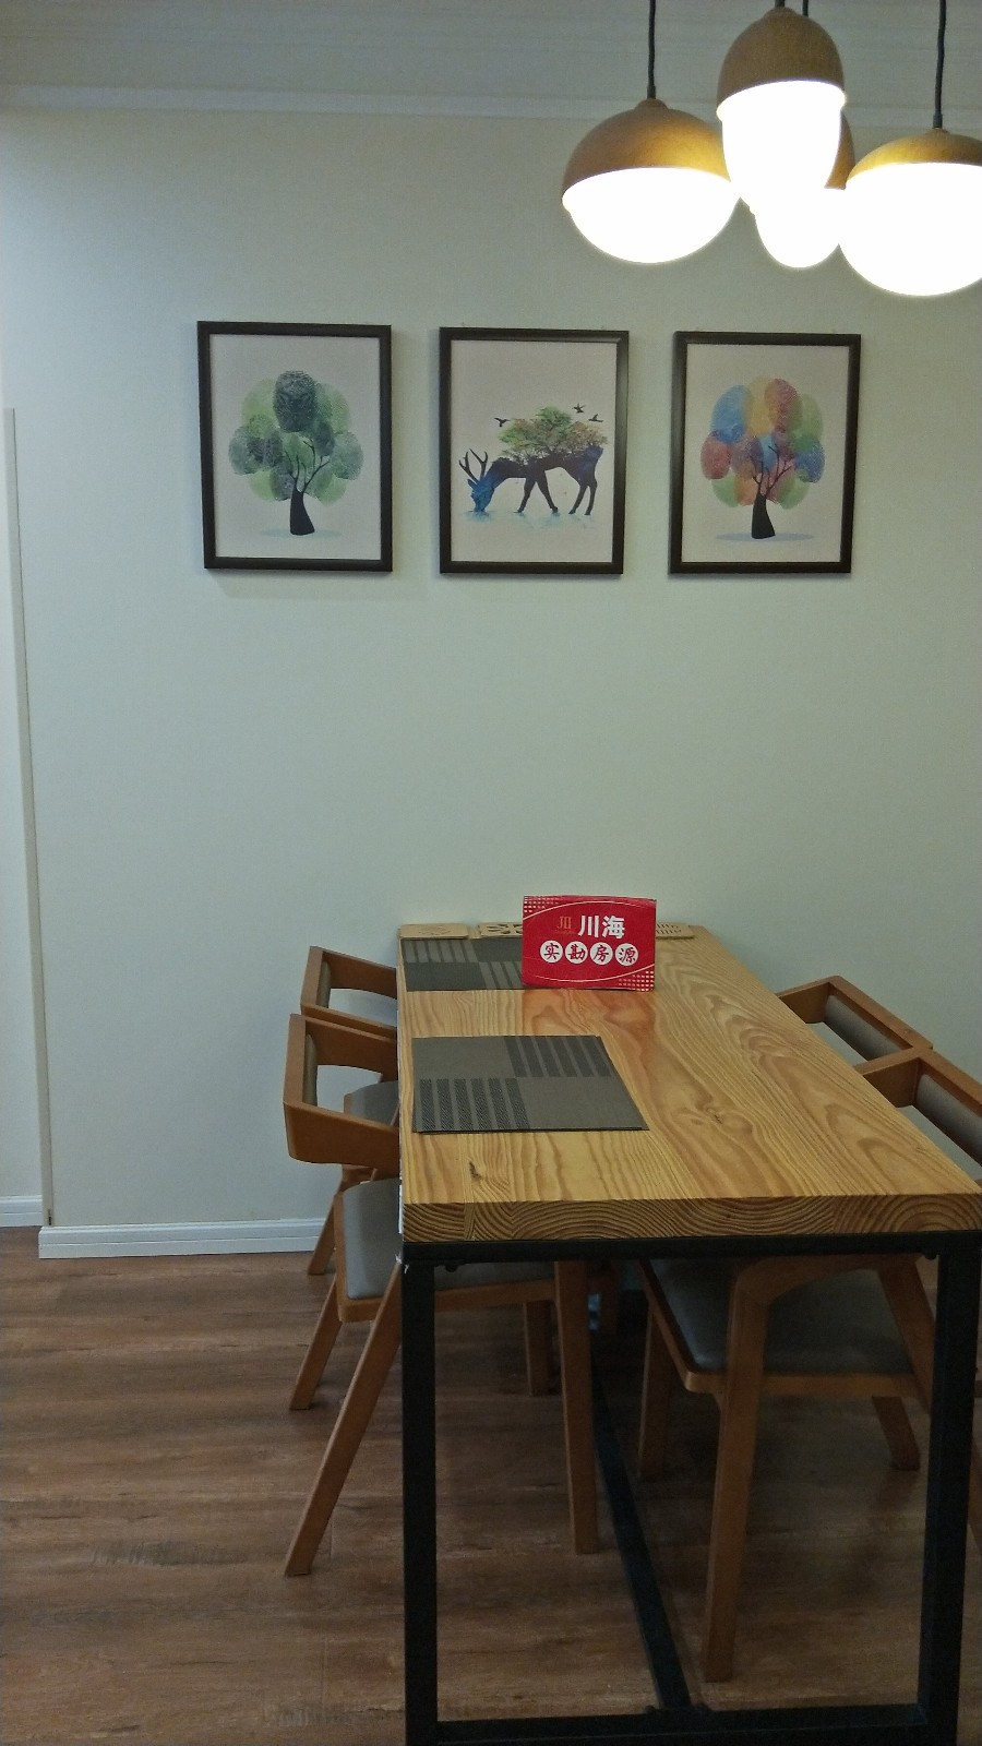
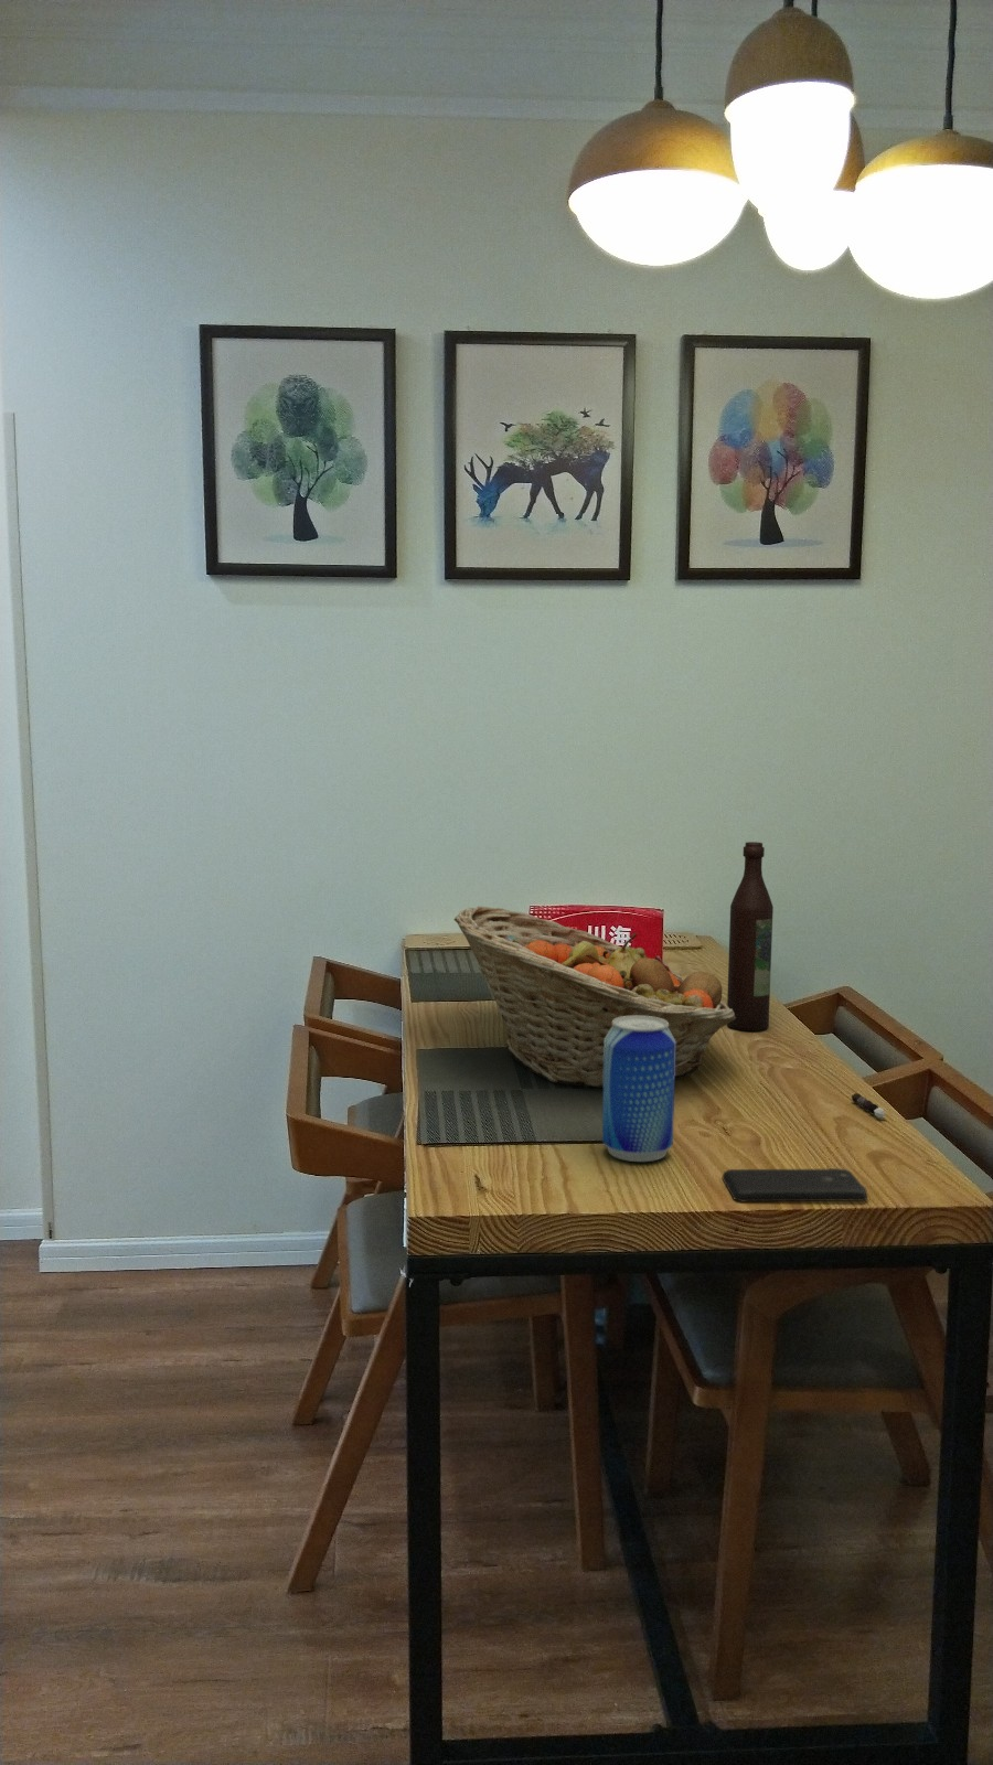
+ wine bottle (751, 935)
+ pepper shaker (867, 1106)
+ beer can (638, 1087)
+ smartphone (793, 1183)
+ fruit basket (590, 987)
